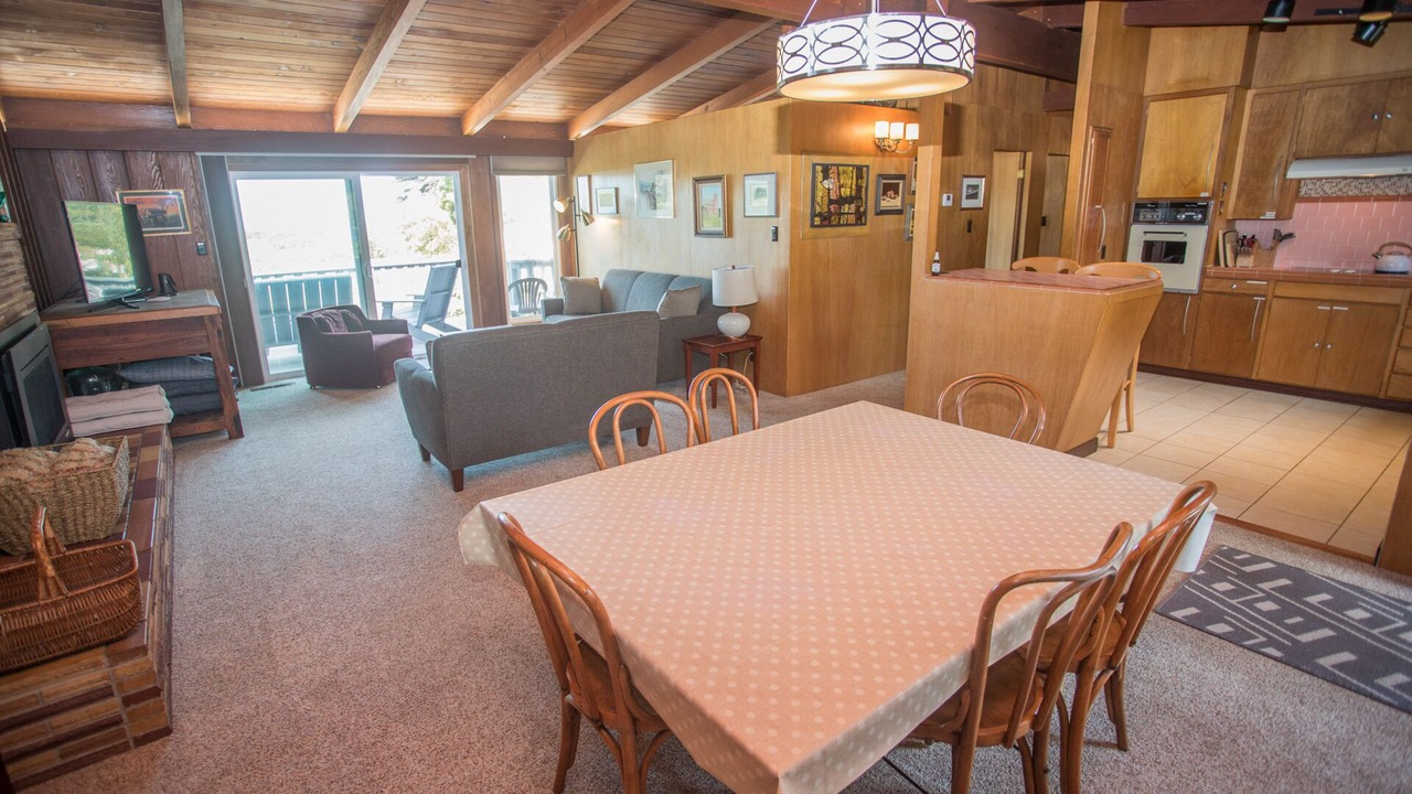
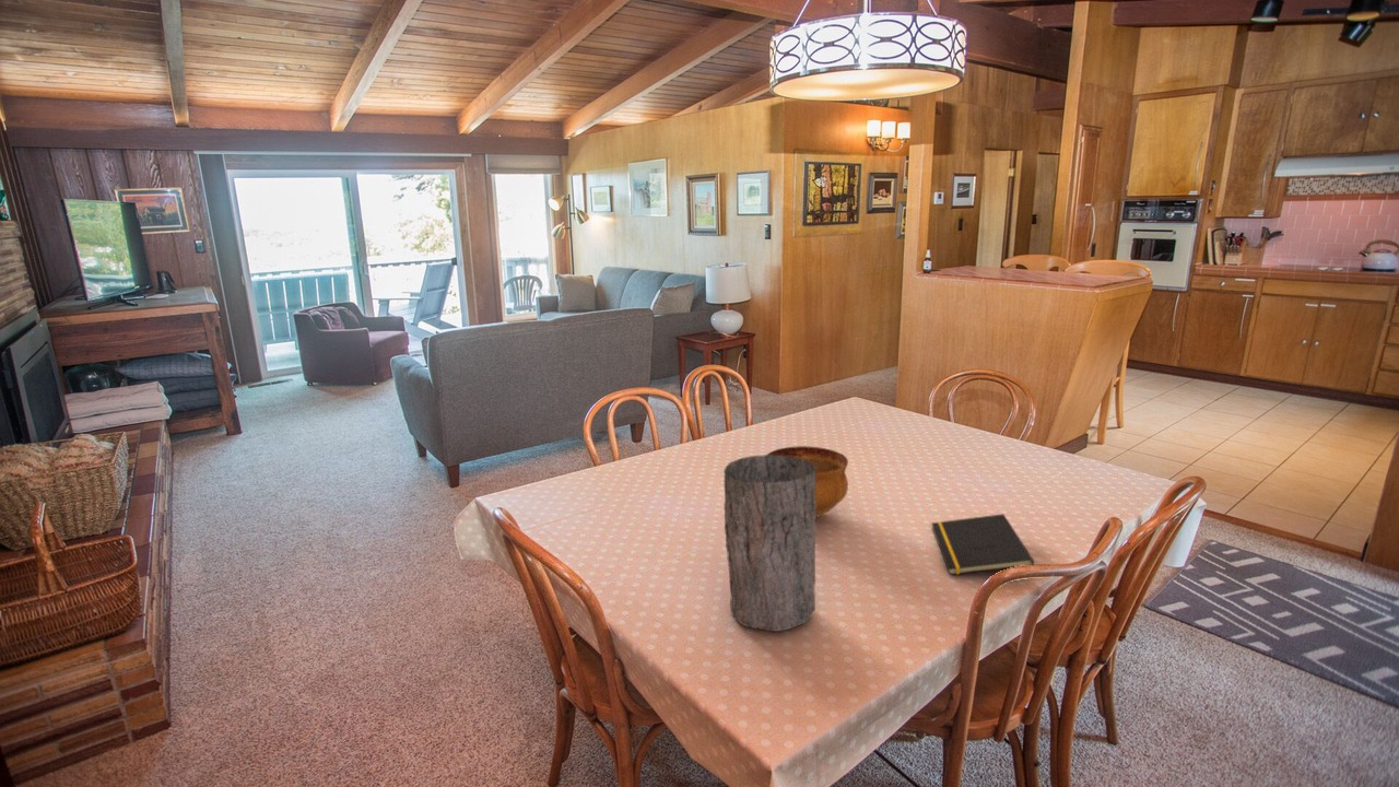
+ notepad (978, 542)
+ bowl (815, 486)
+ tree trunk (767, 542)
